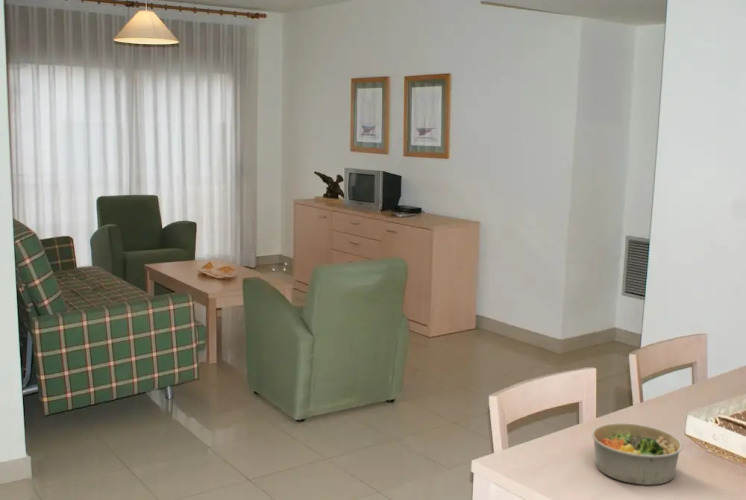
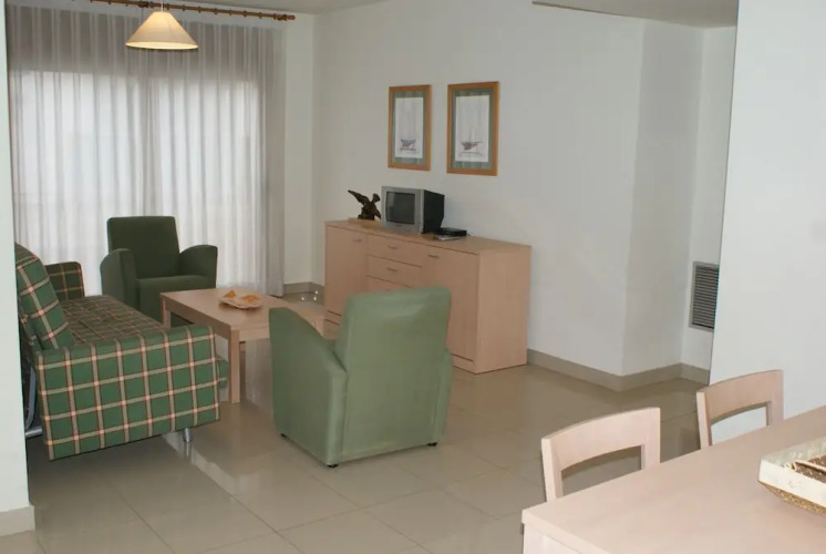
- bowl (635, 452)
